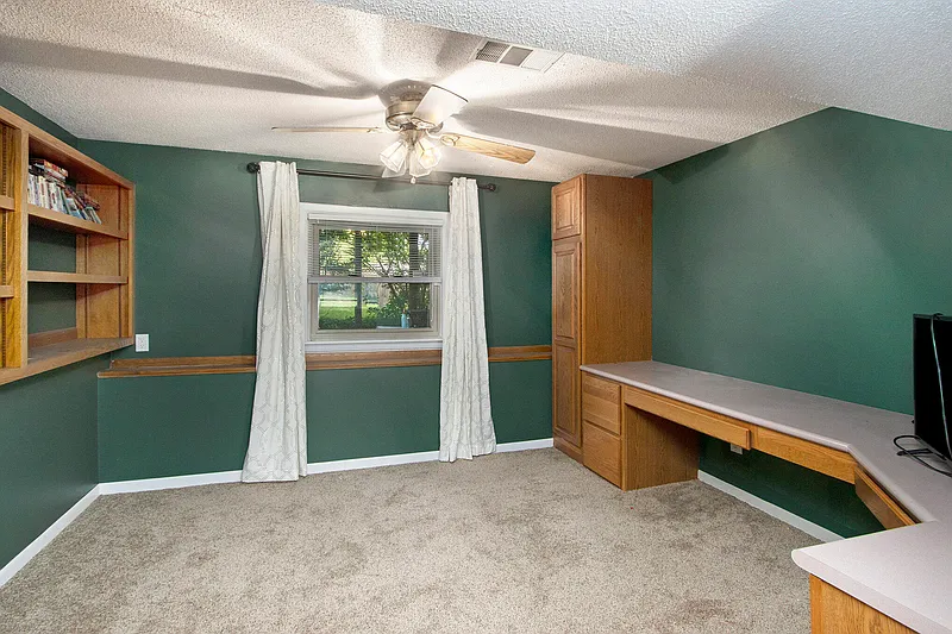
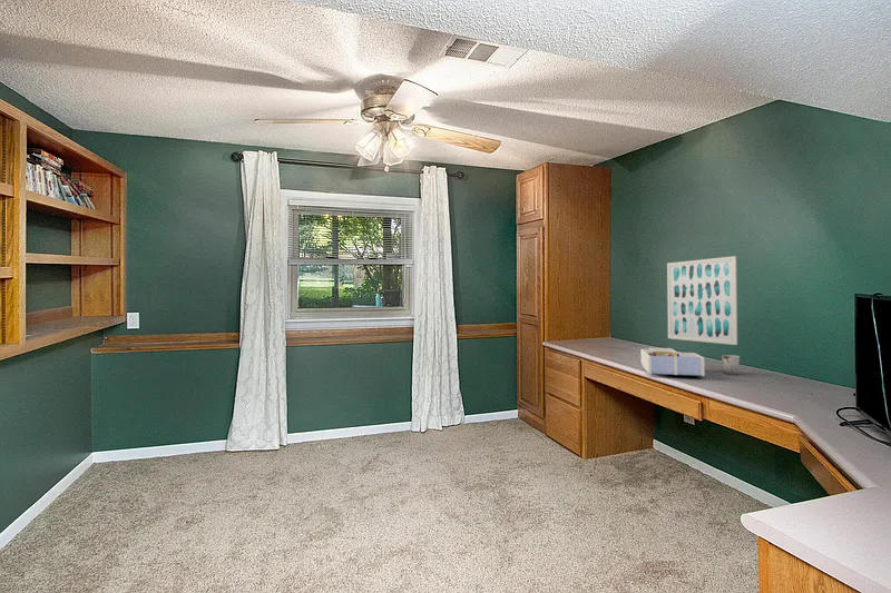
+ wall art (698, 300)
+ cup (731, 365)
+ desk organizer (668, 359)
